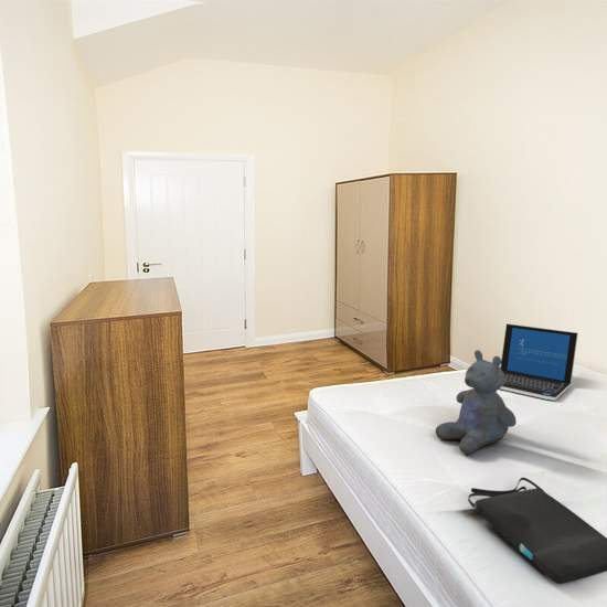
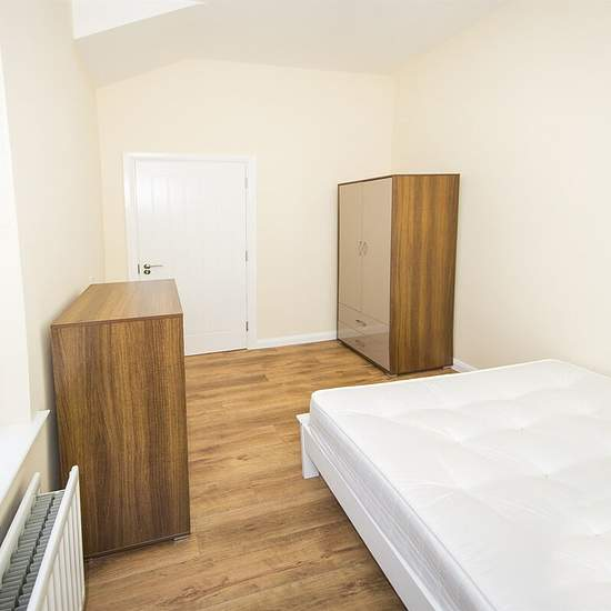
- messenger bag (537, 522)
- stuffed bear (473, 398)
- laptop (529, 359)
